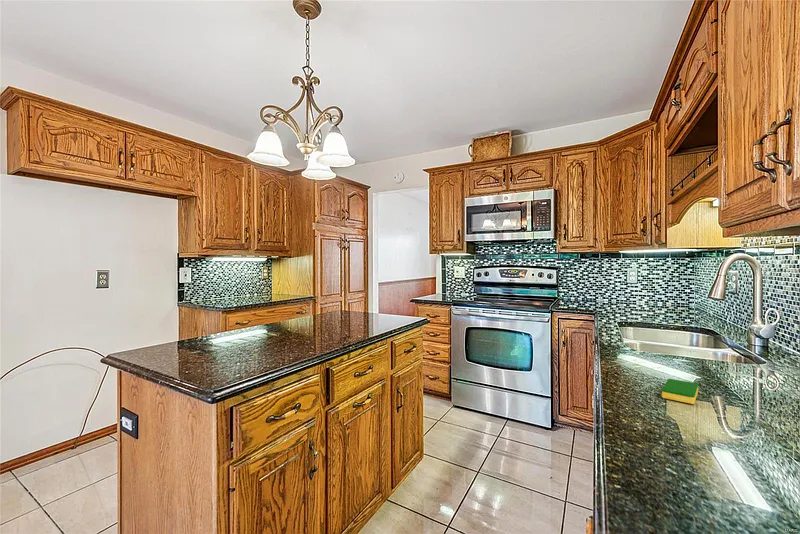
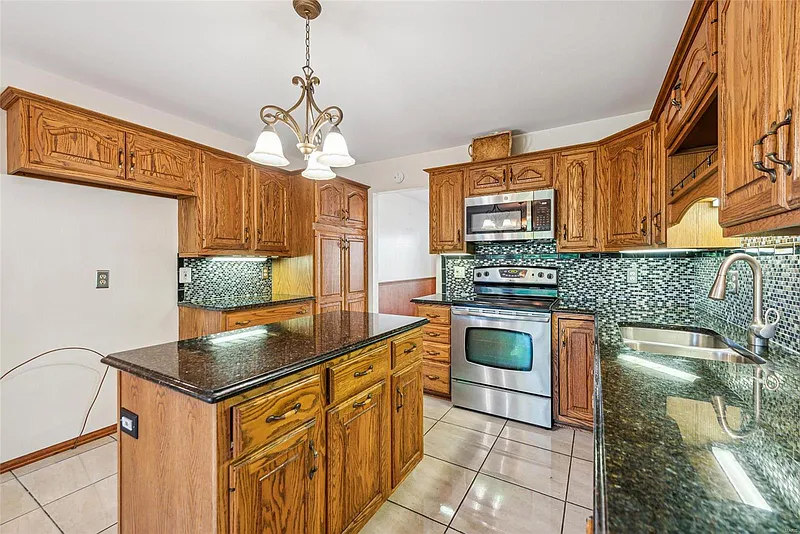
- dish sponge (680, 390)
